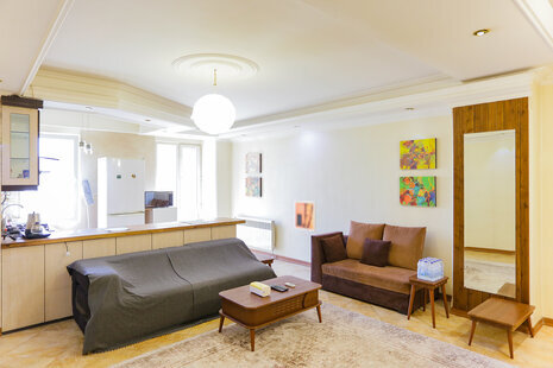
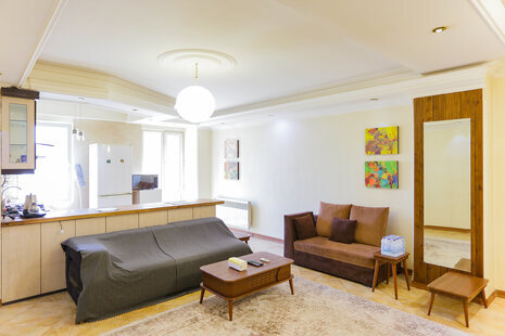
- wall art (304, 215)
